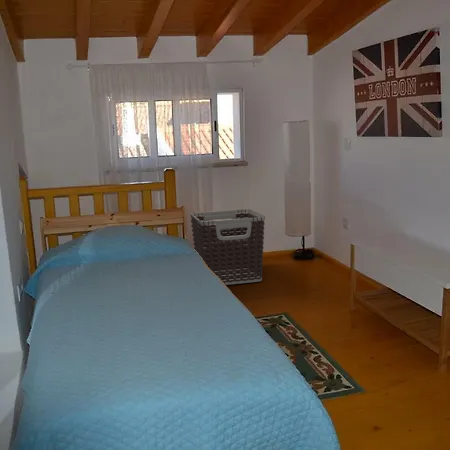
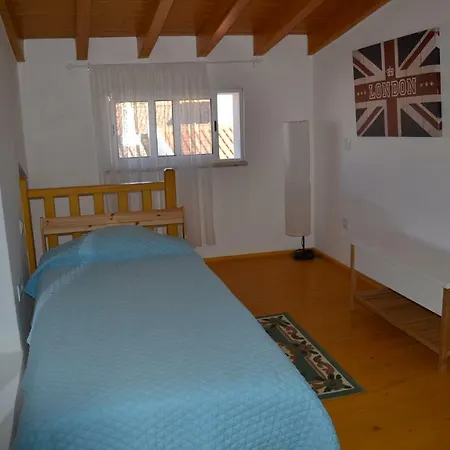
- clothes hamper (227, 246)
